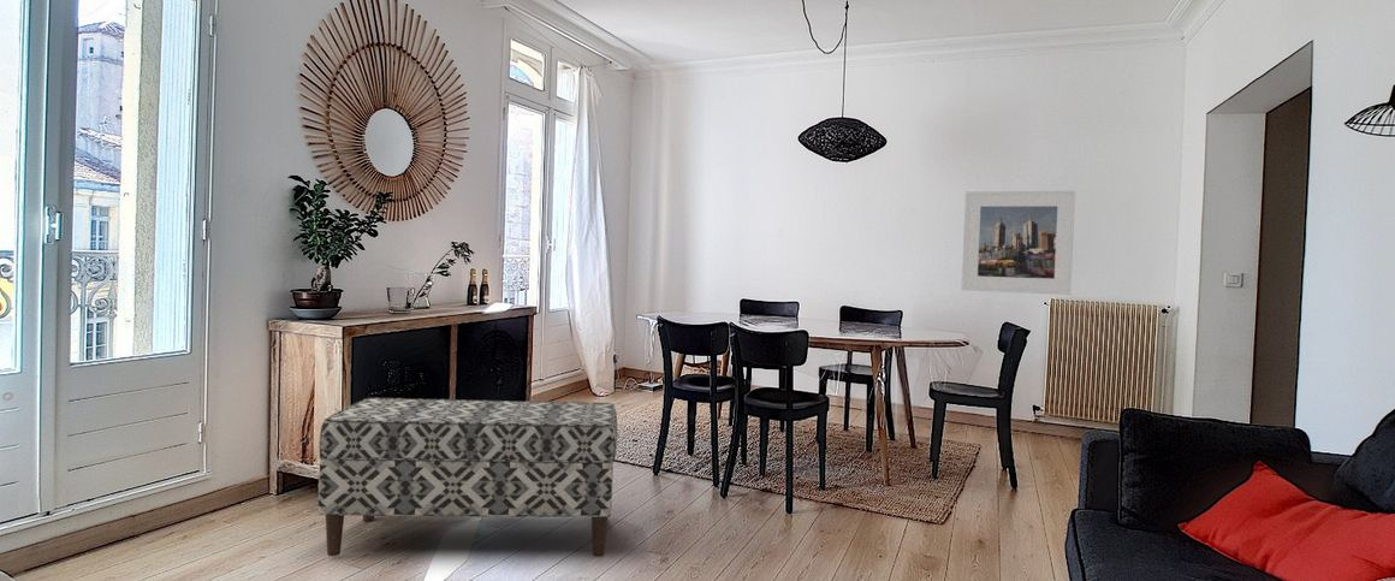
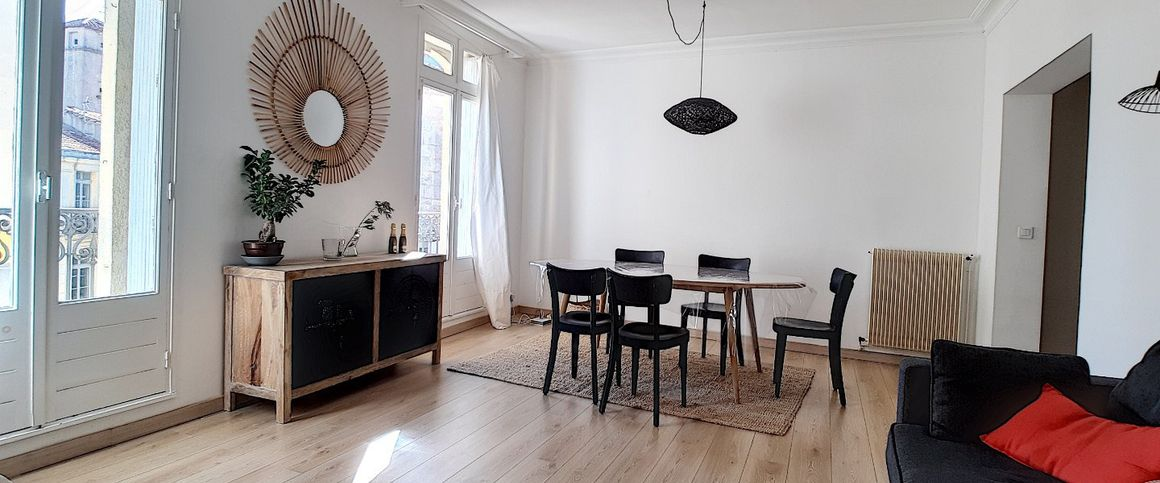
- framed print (1016, 242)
- bench (480, 473)
